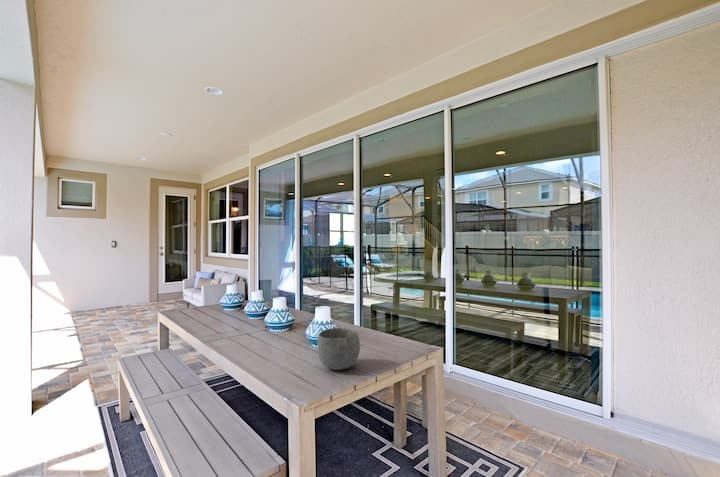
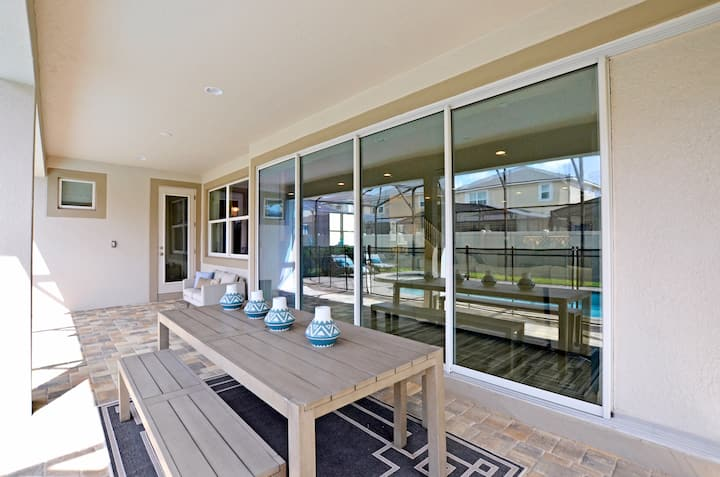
- bowl (338, 349)
